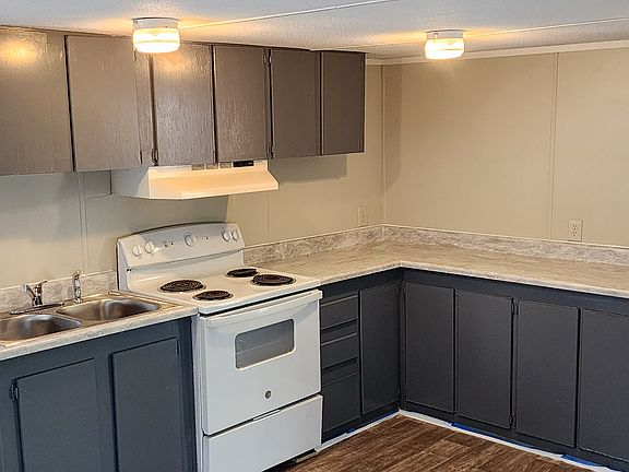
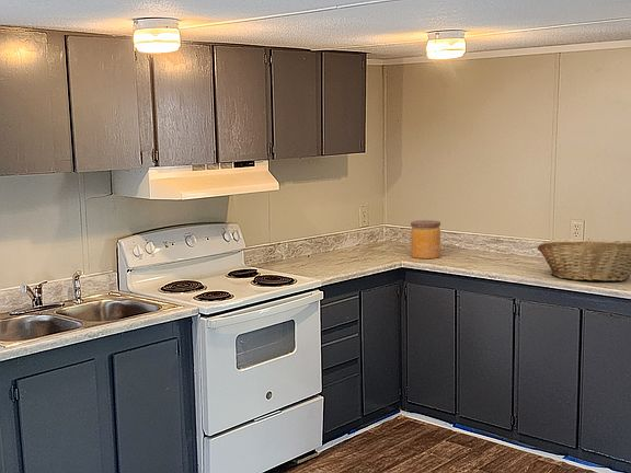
+ fruit basket (590, 256)
+ jar (425, 239)
